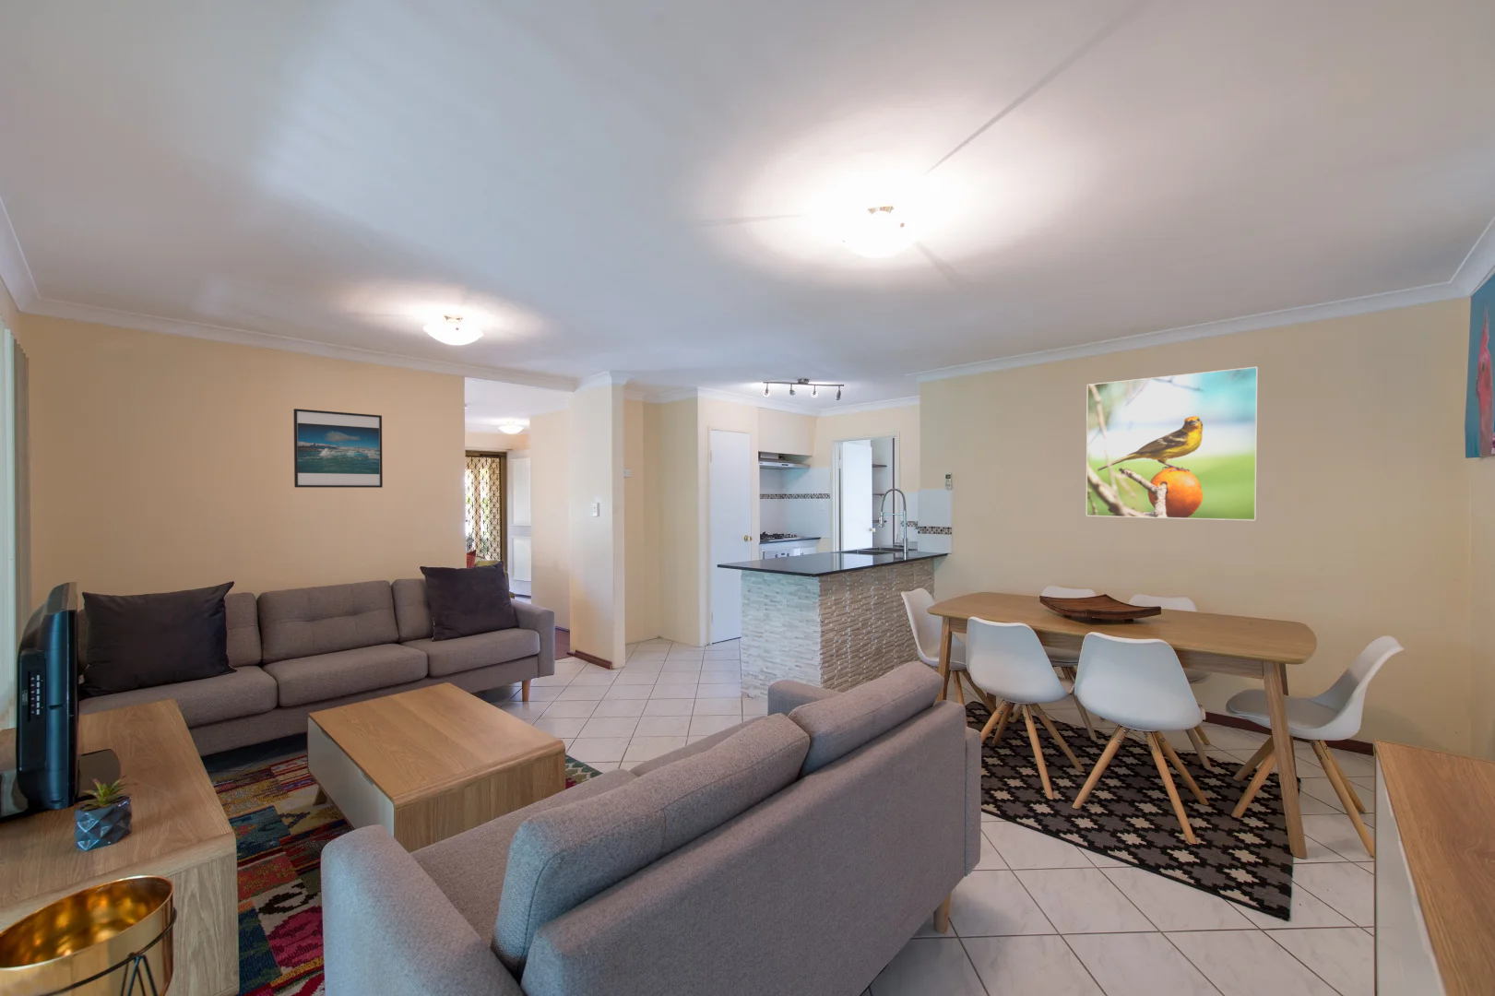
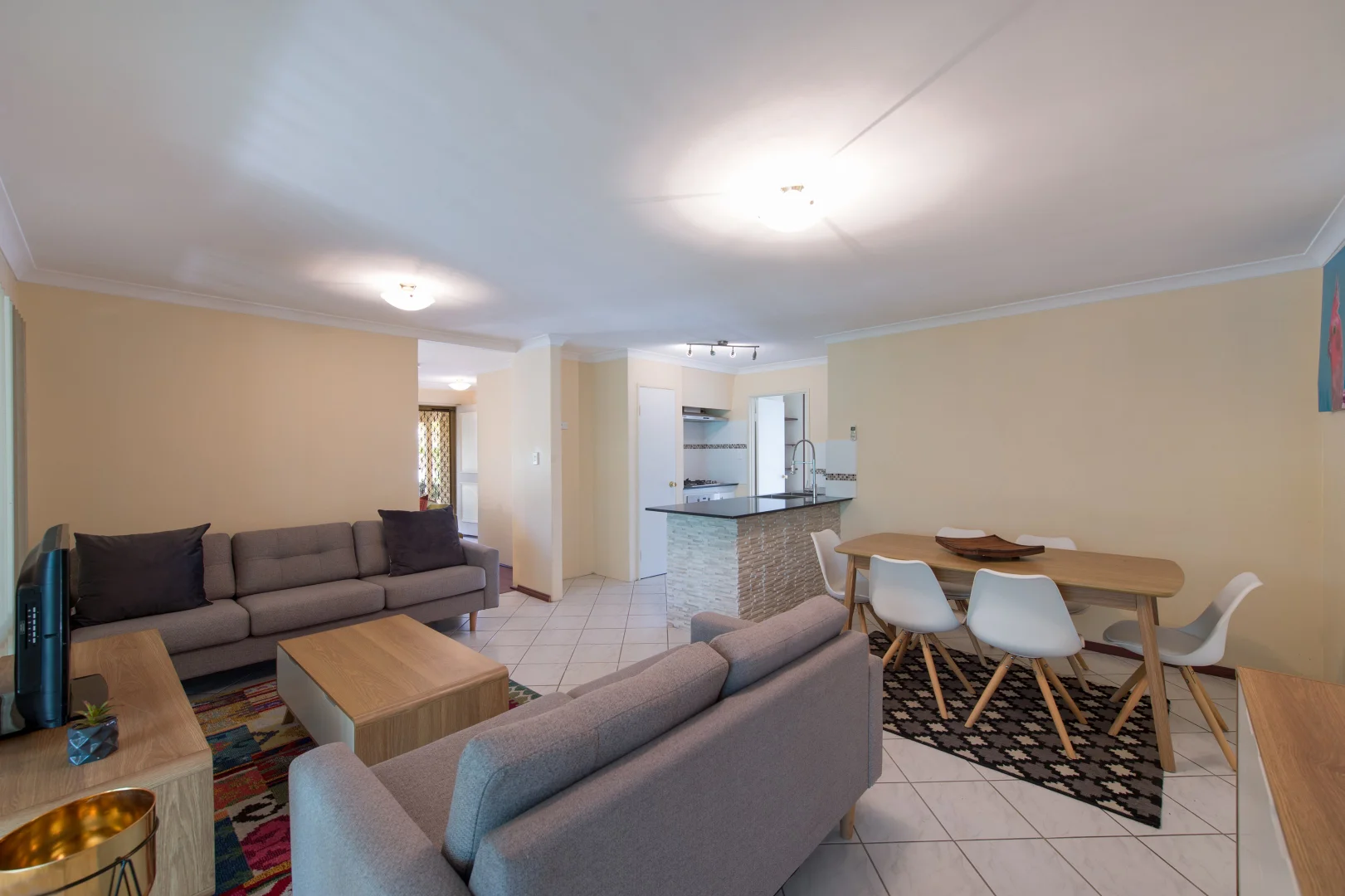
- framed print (339, 449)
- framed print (1165, 447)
